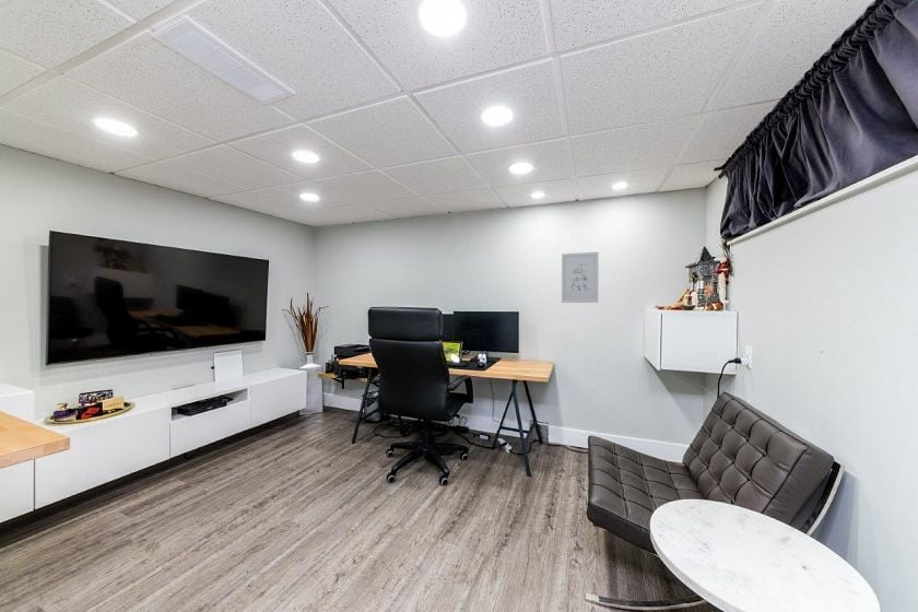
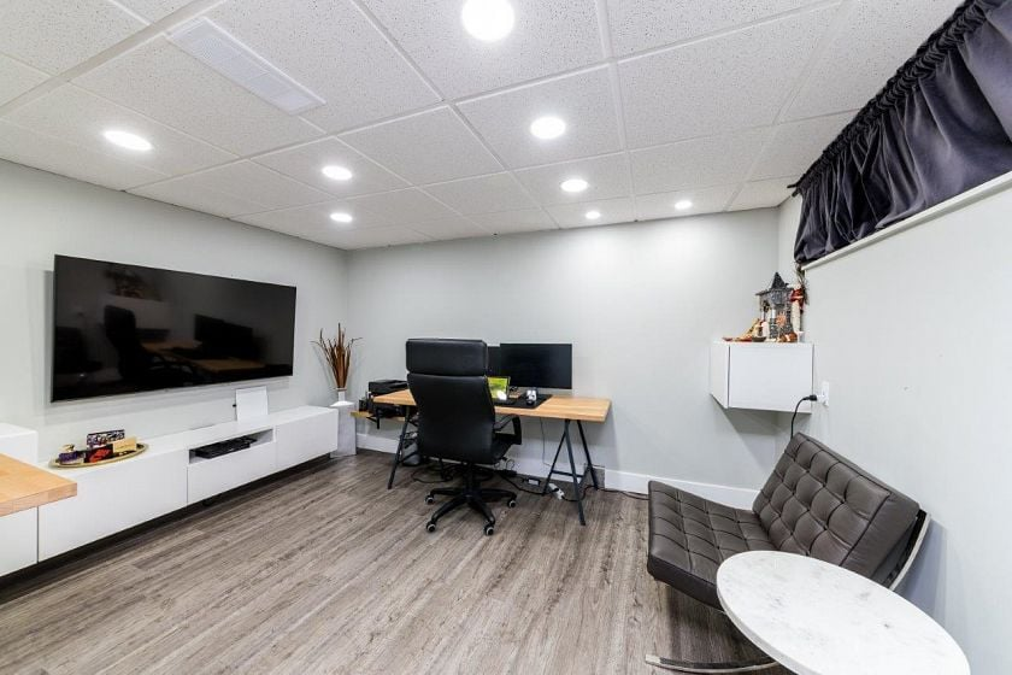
- wall art (579, 278)
